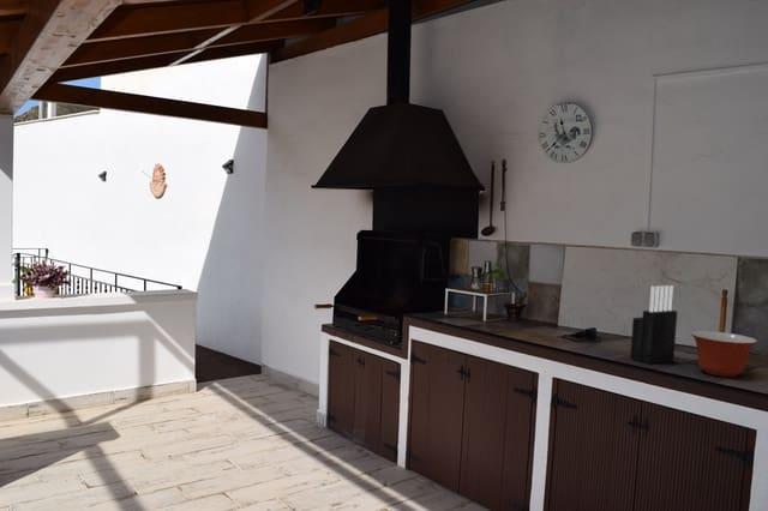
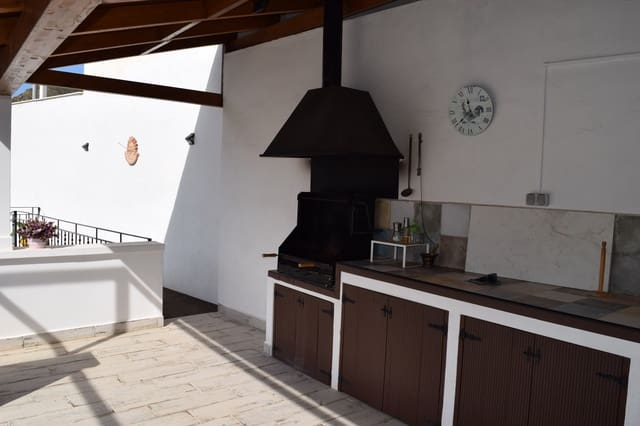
- mixing bowl (721, 354)
- knife block (652, 321)
